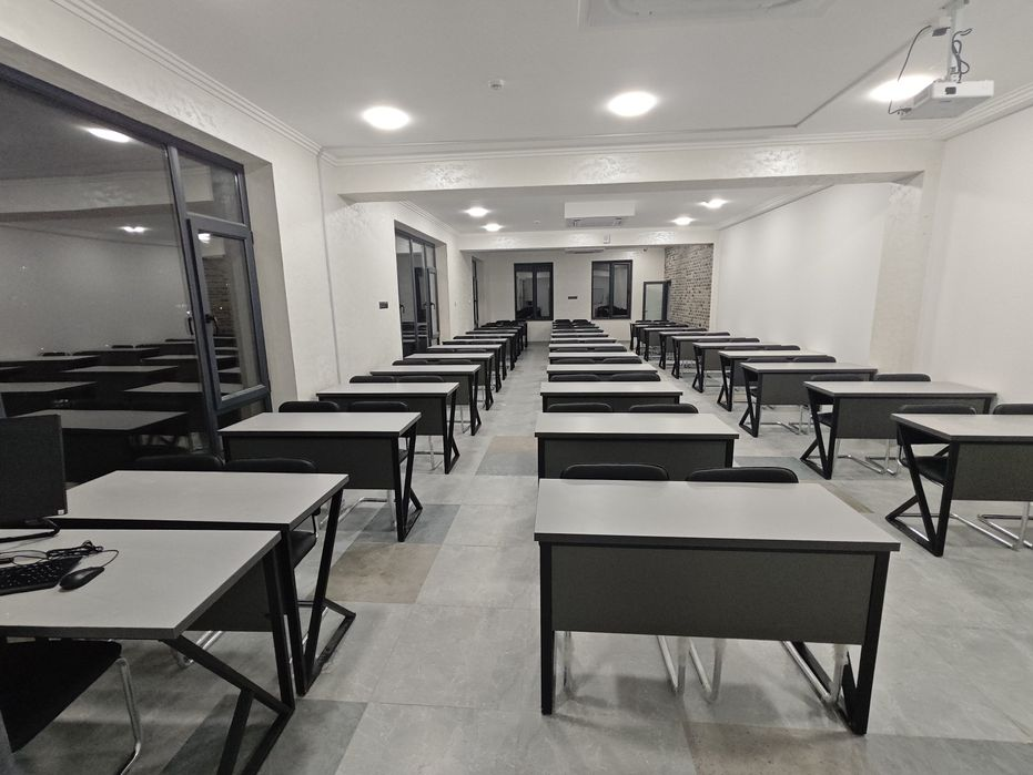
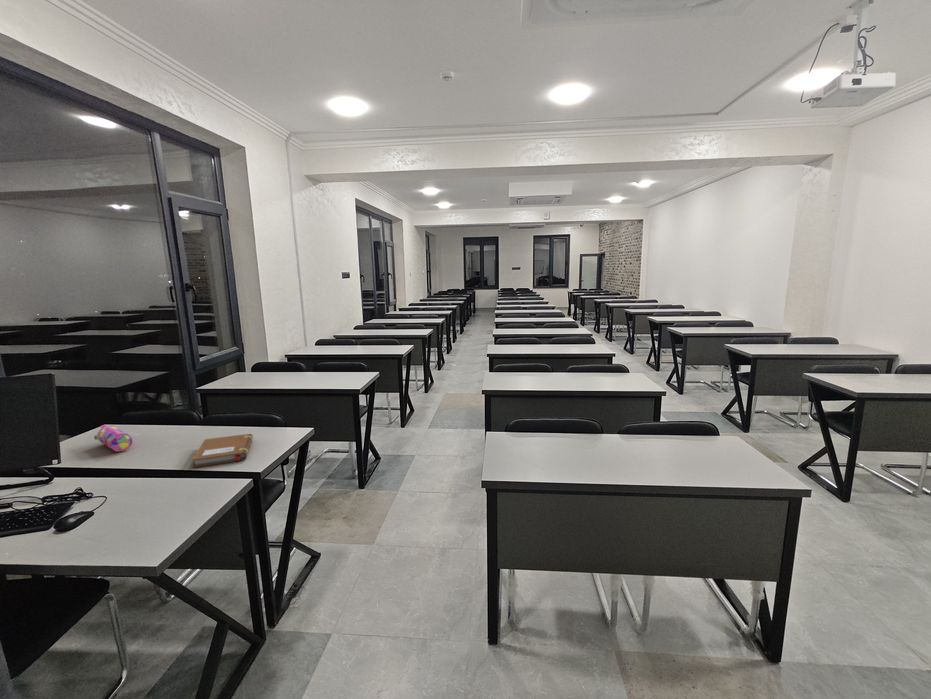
+ notebook (224, 449)
+ pencil case (113, 437)
